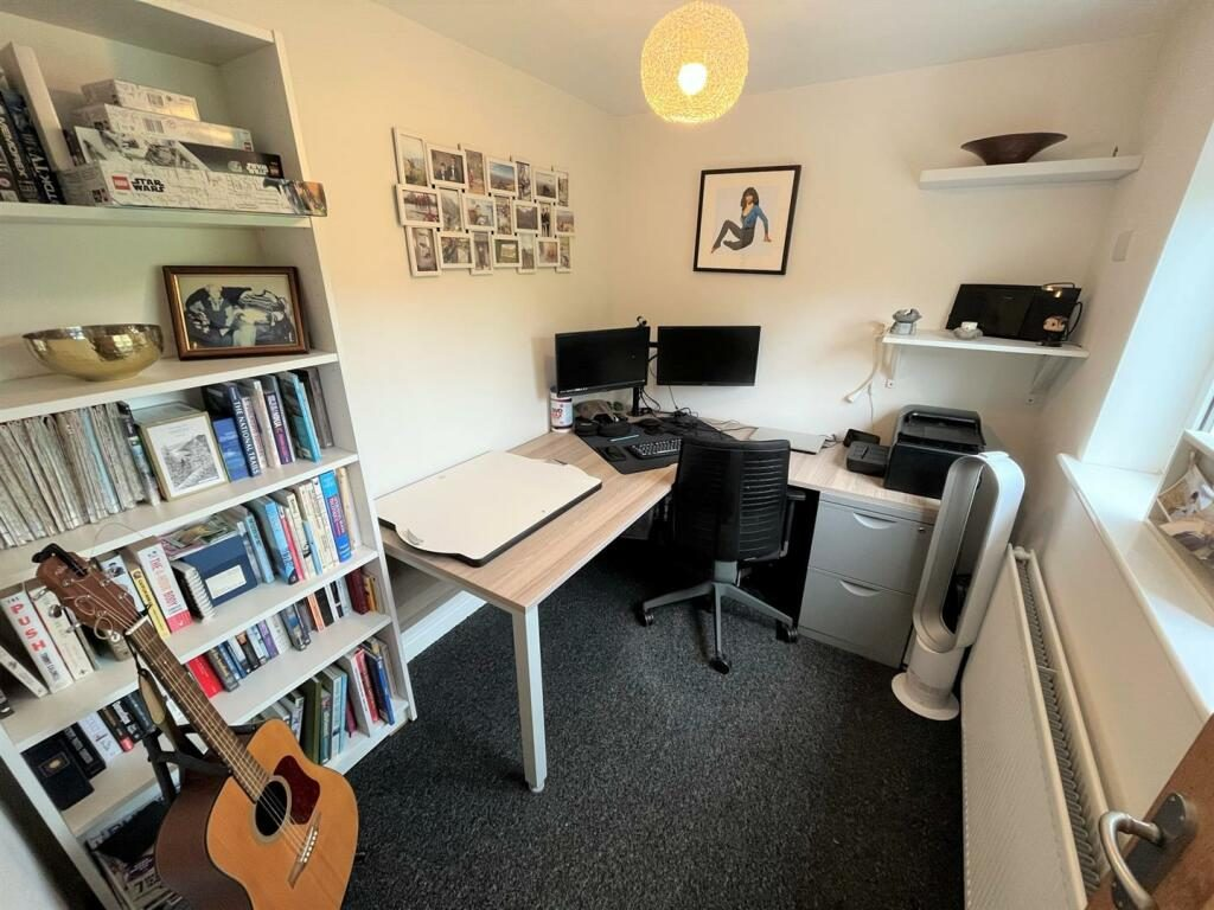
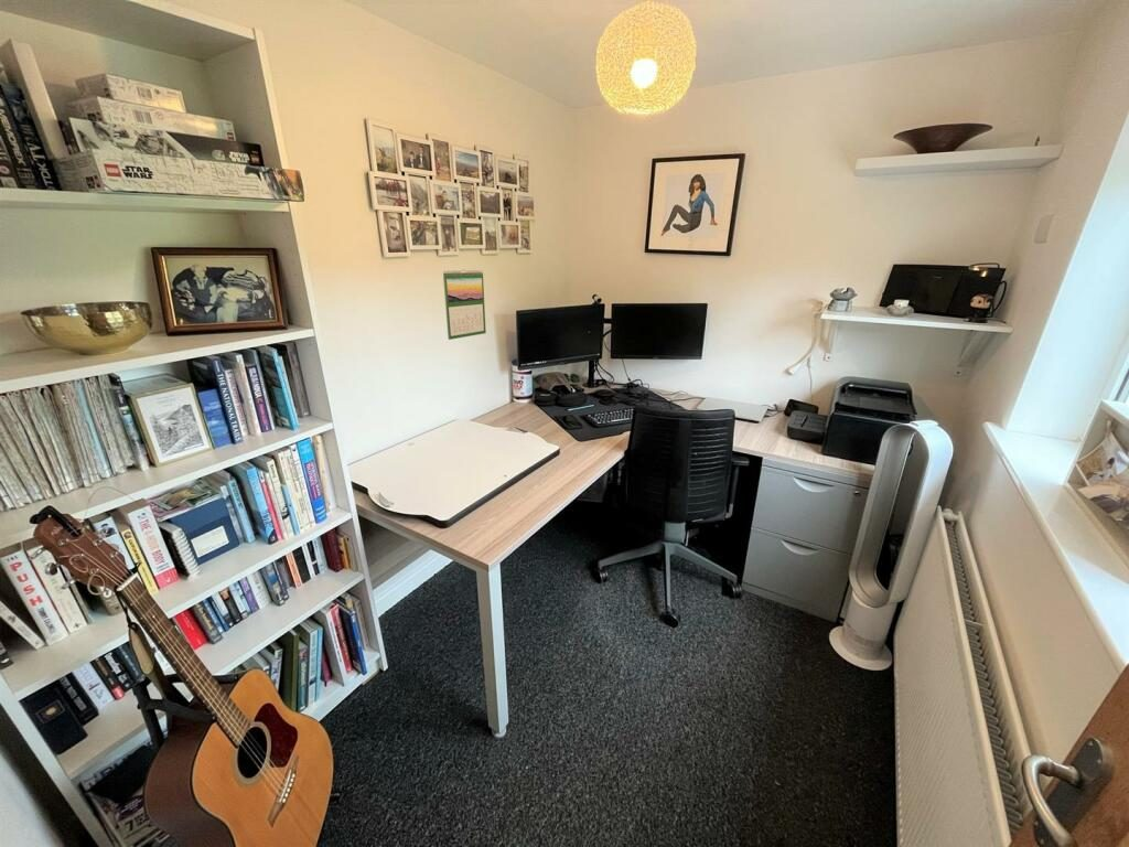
+ calendar (465, 303)
